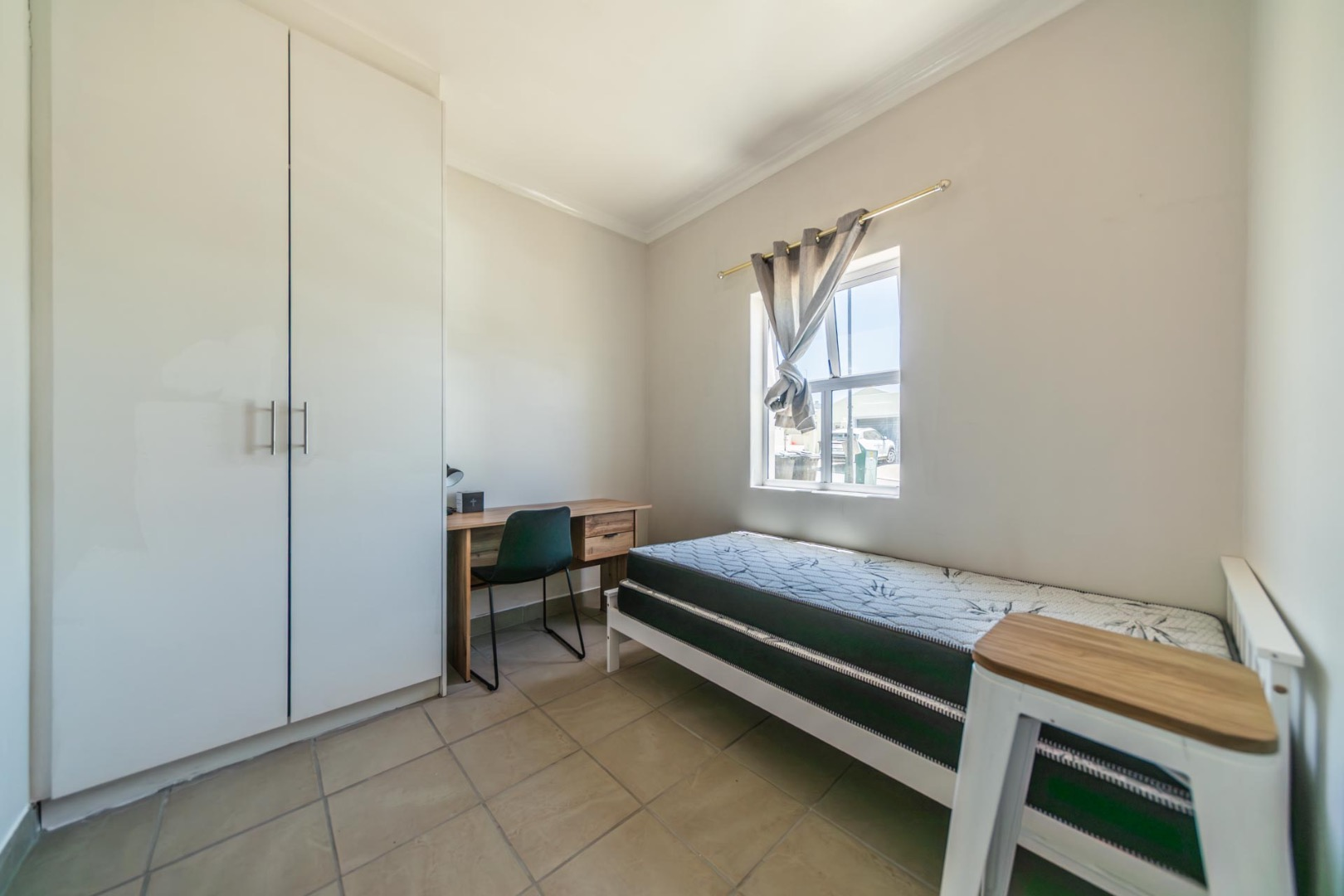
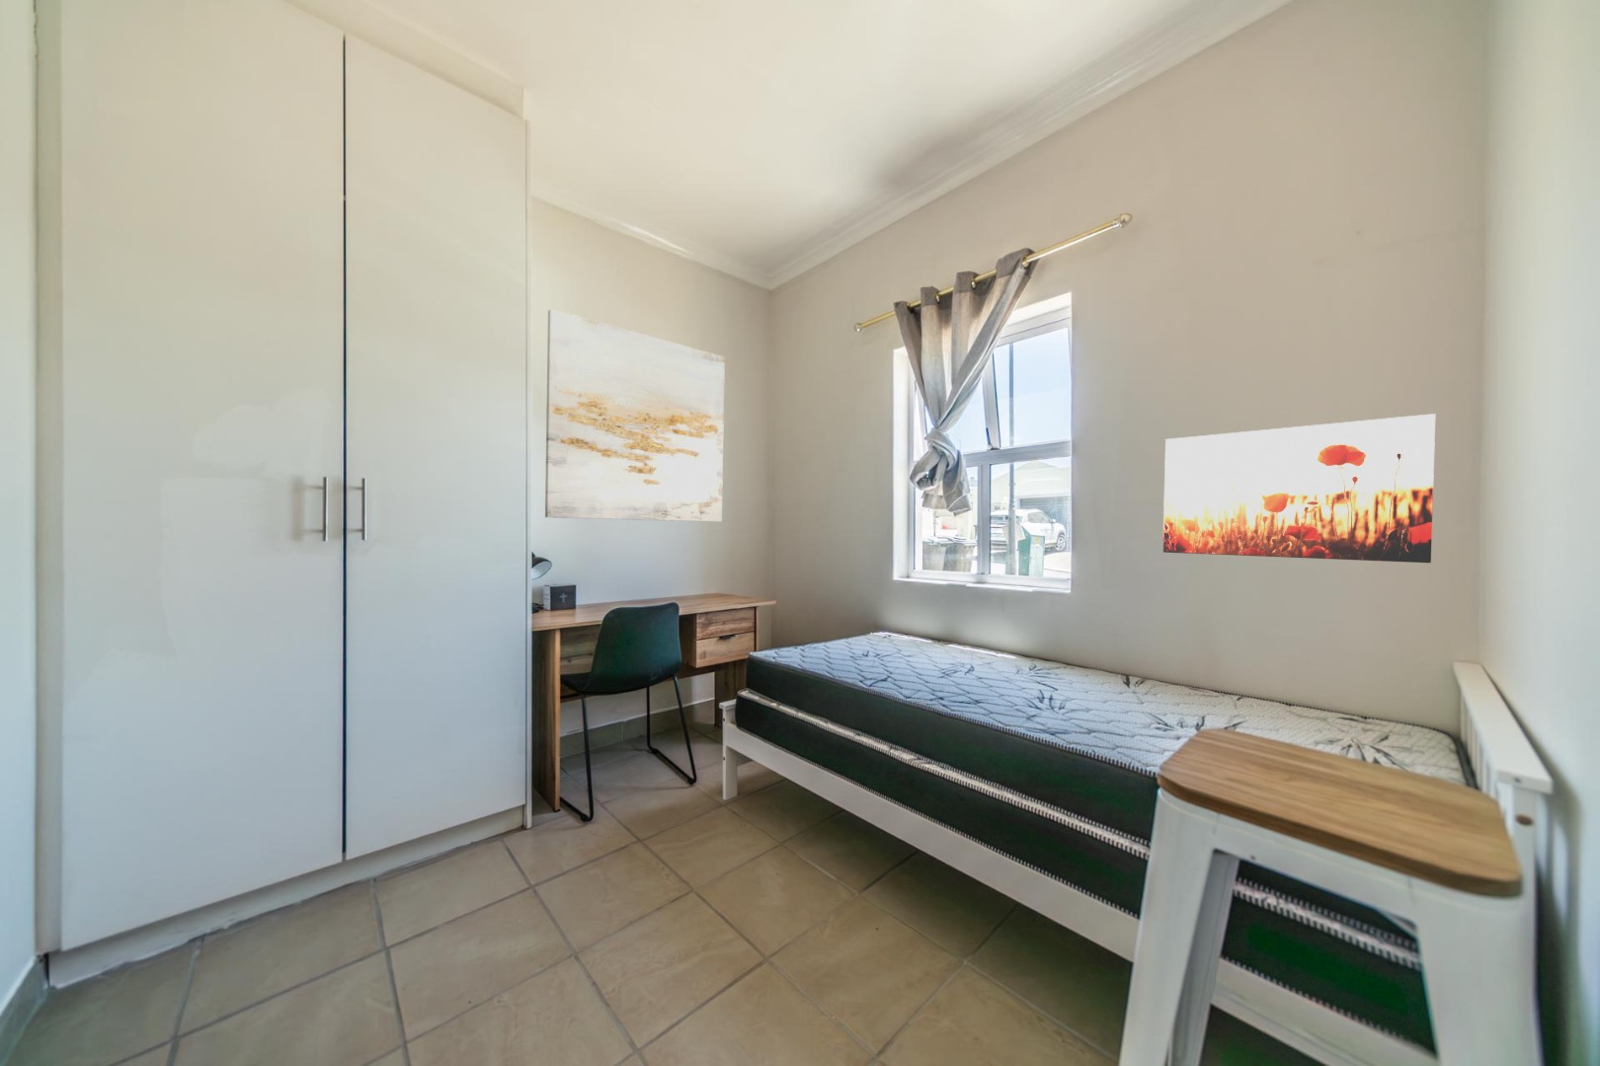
+ wall art (644, 427)
+ wall art (1280, 493)
